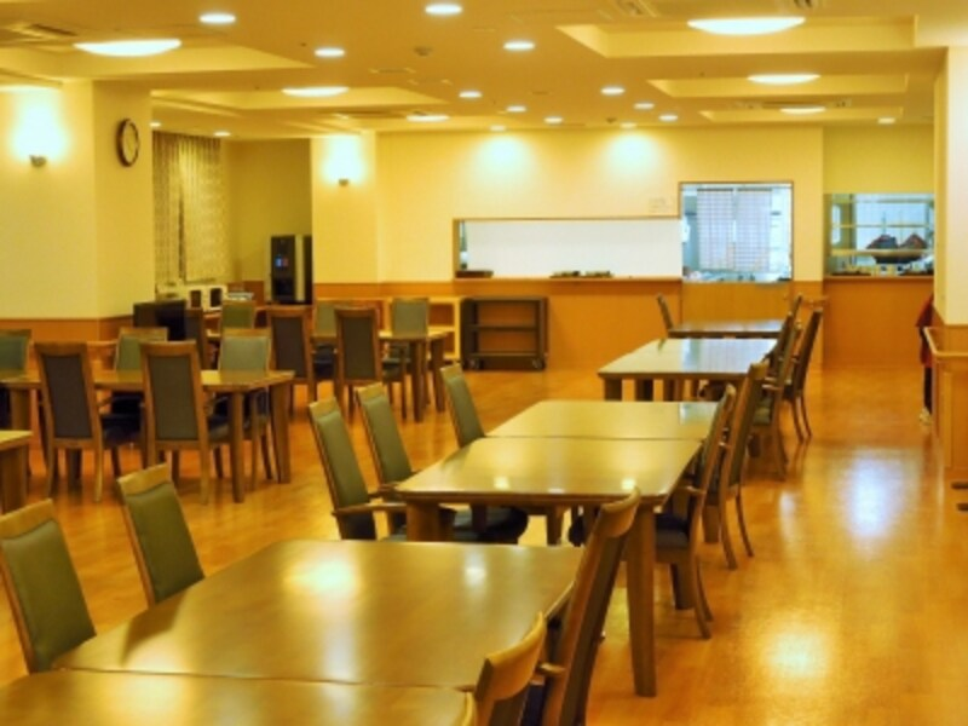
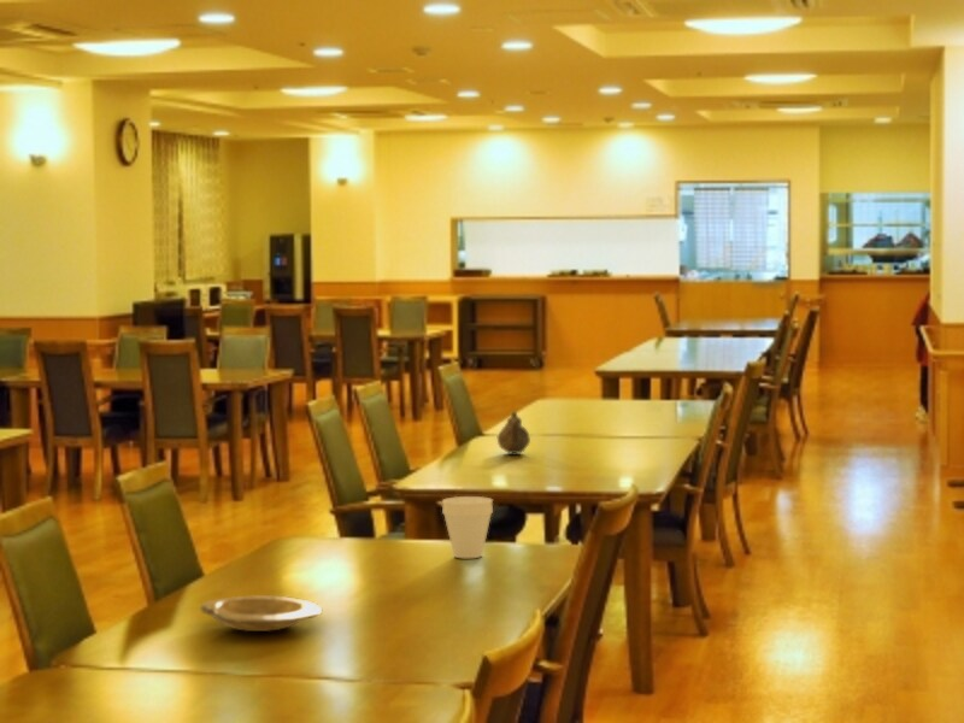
+ plate (263, 615)
+ teapot (513, 433)
+ cup (468, 528)
